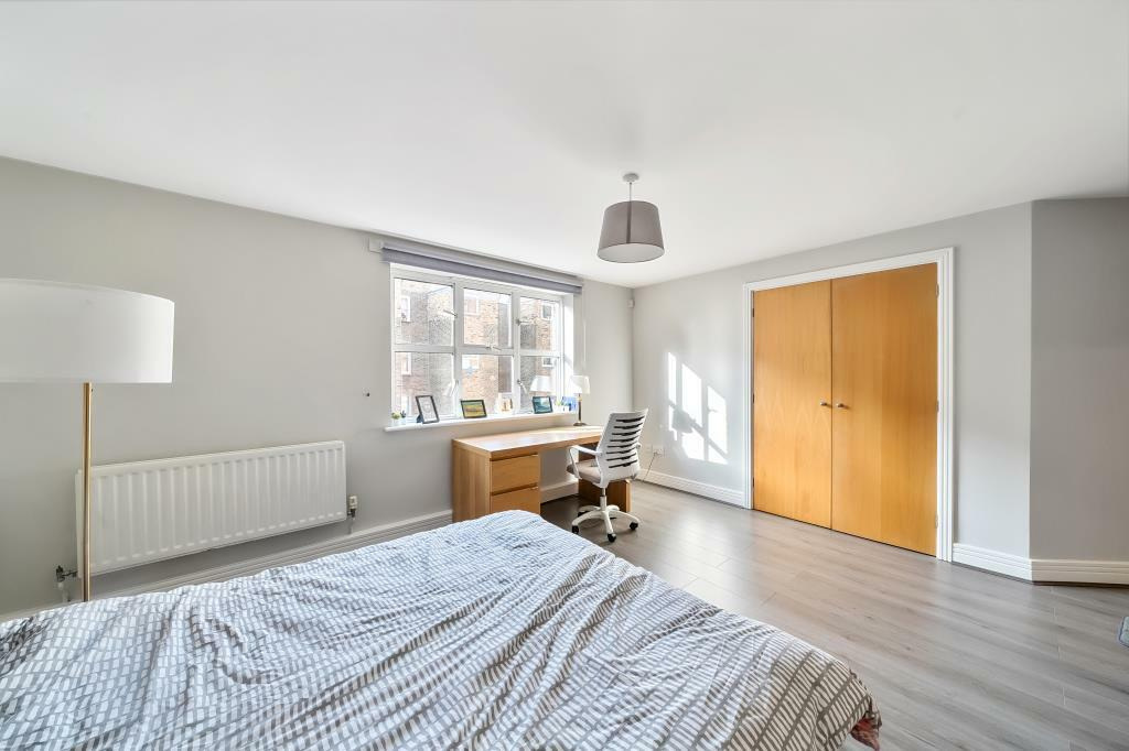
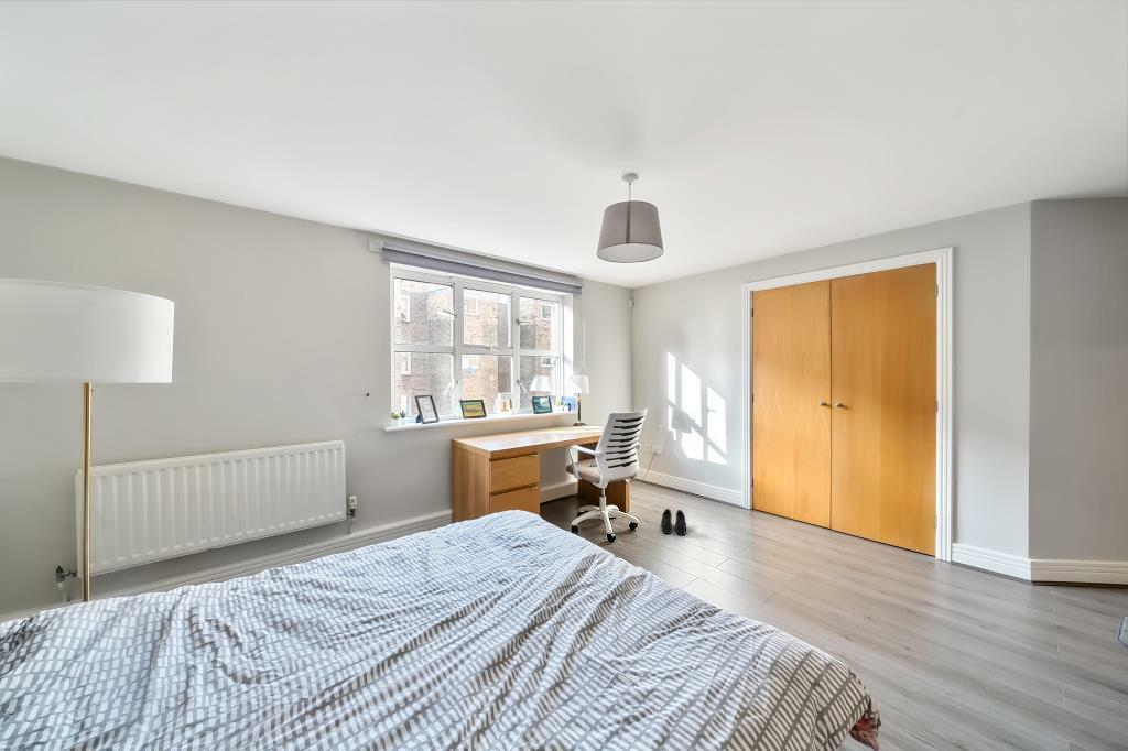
+ boots (671, 516)
